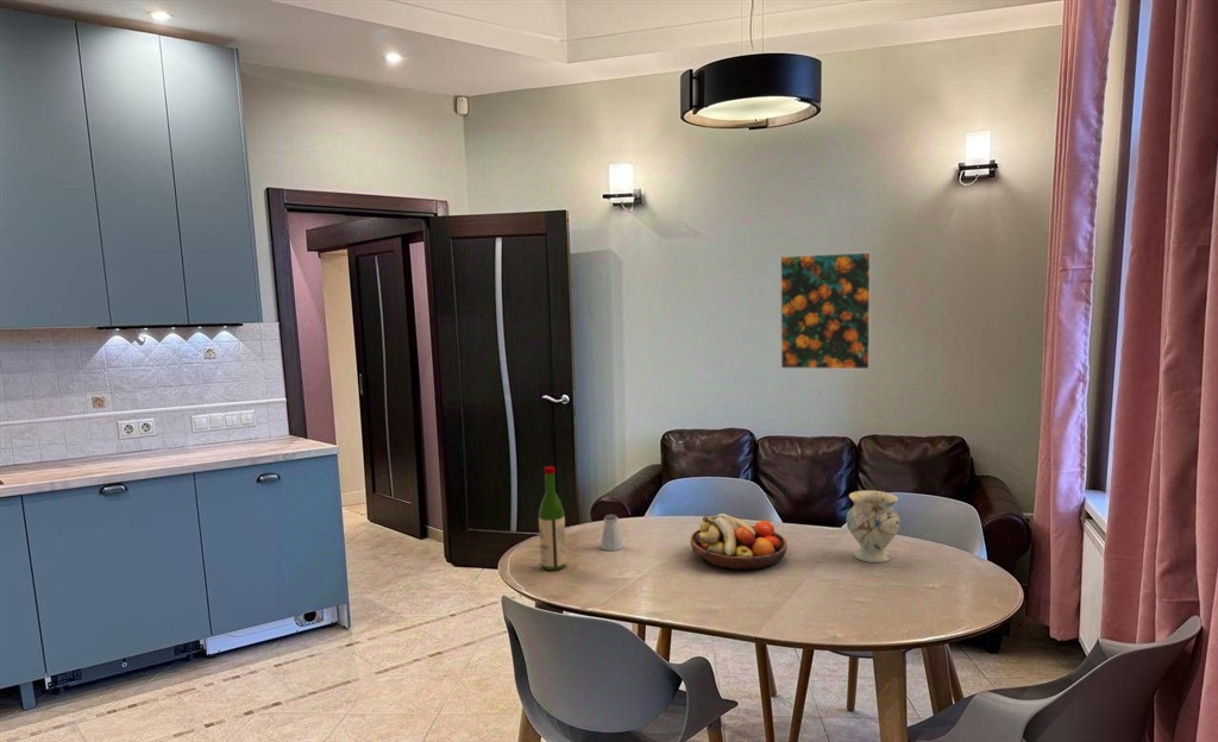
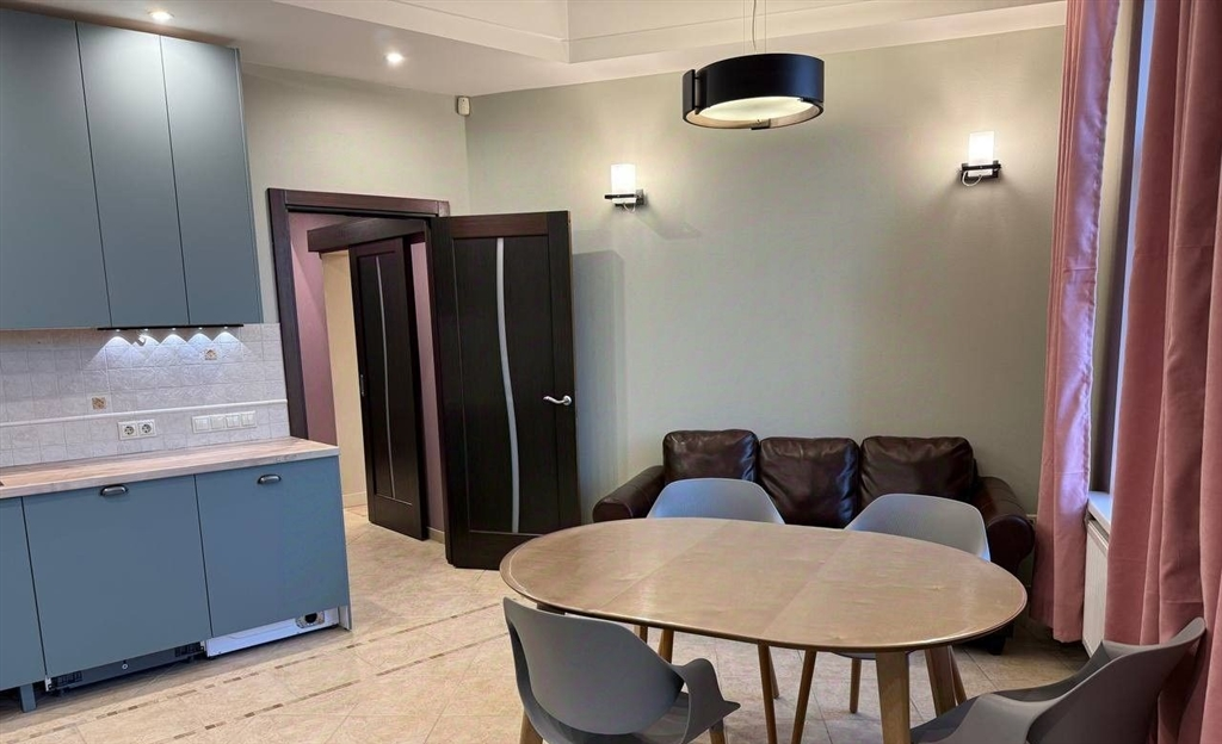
- wine bottle (551, 516)
- fruit bowl (737, 536)
- saltshaker (611, 530)
- vase (872, 527)
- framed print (824, 312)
